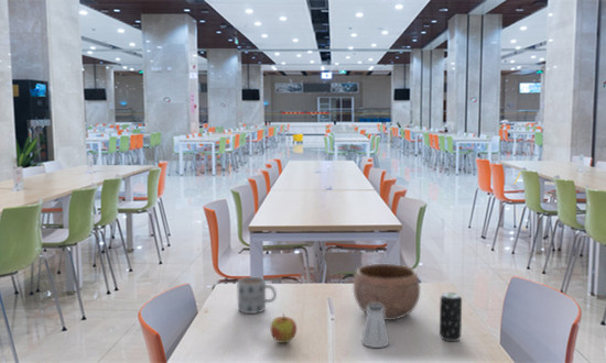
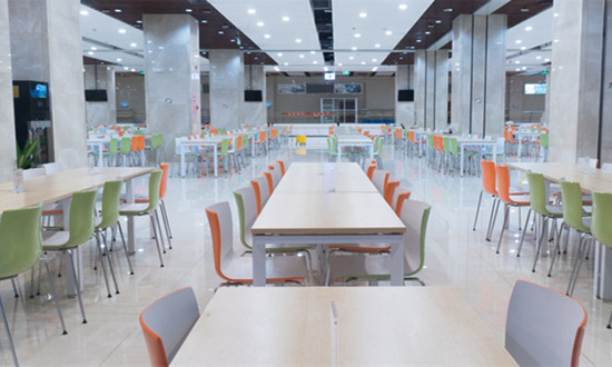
- mug (257, 295)
- bowl (386, 292)
- beverage can (450, 316)
- apple (283, 327)
- saltshaker (375, 323)
